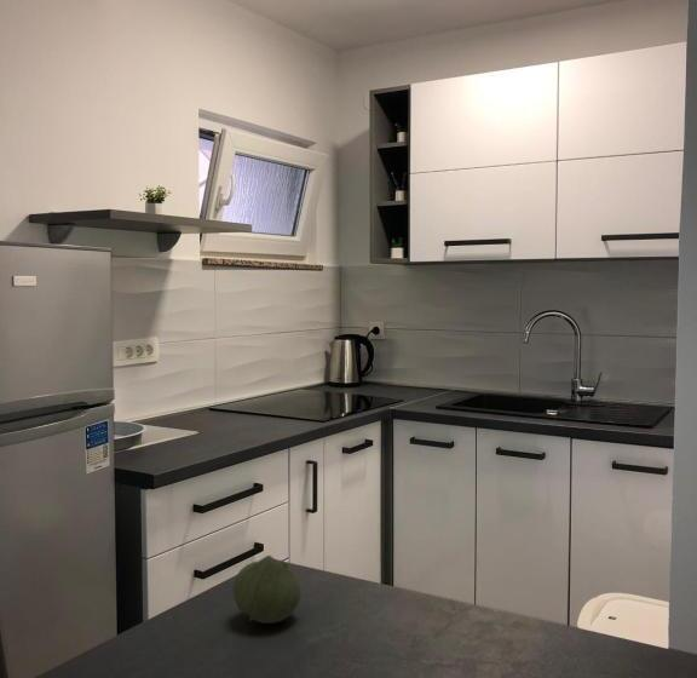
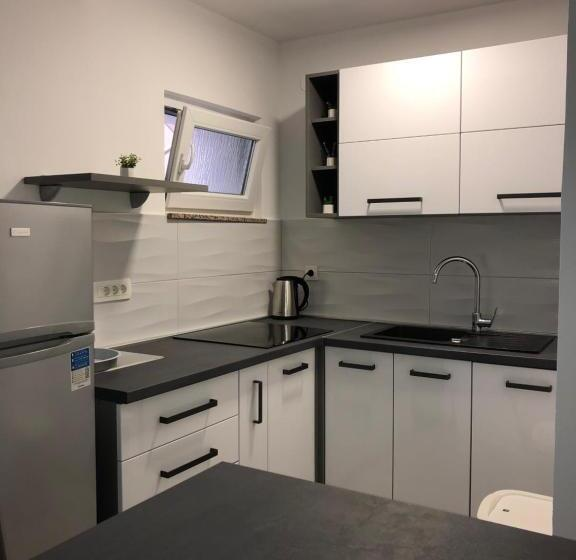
- fruit (266, 587)
